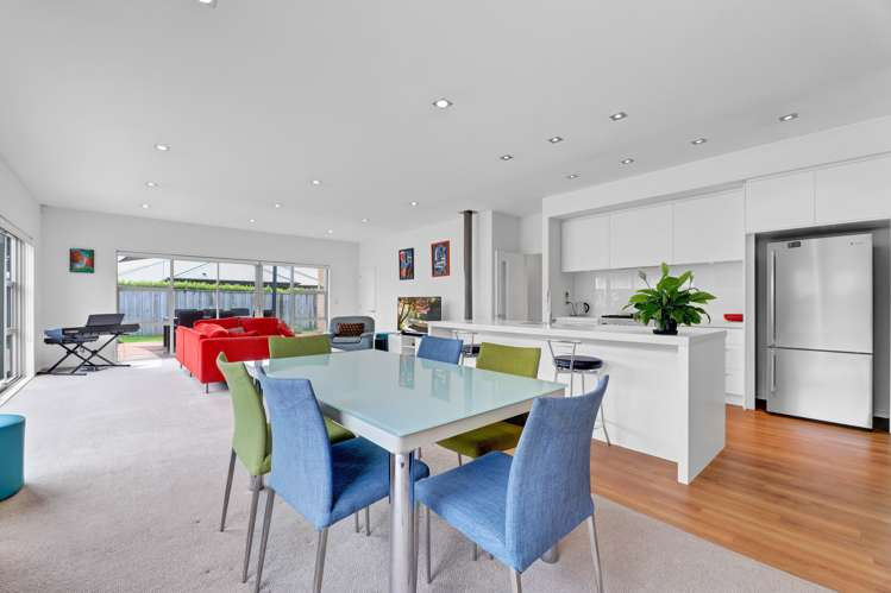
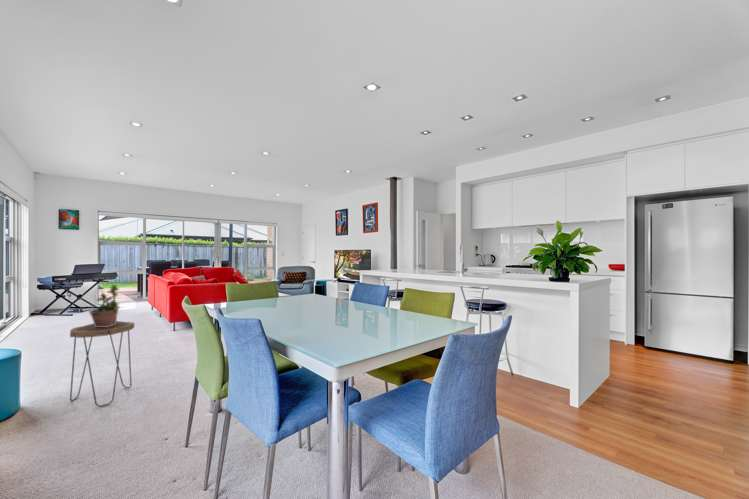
+ side table (115, 358)
+ potted plant (104, 303)
